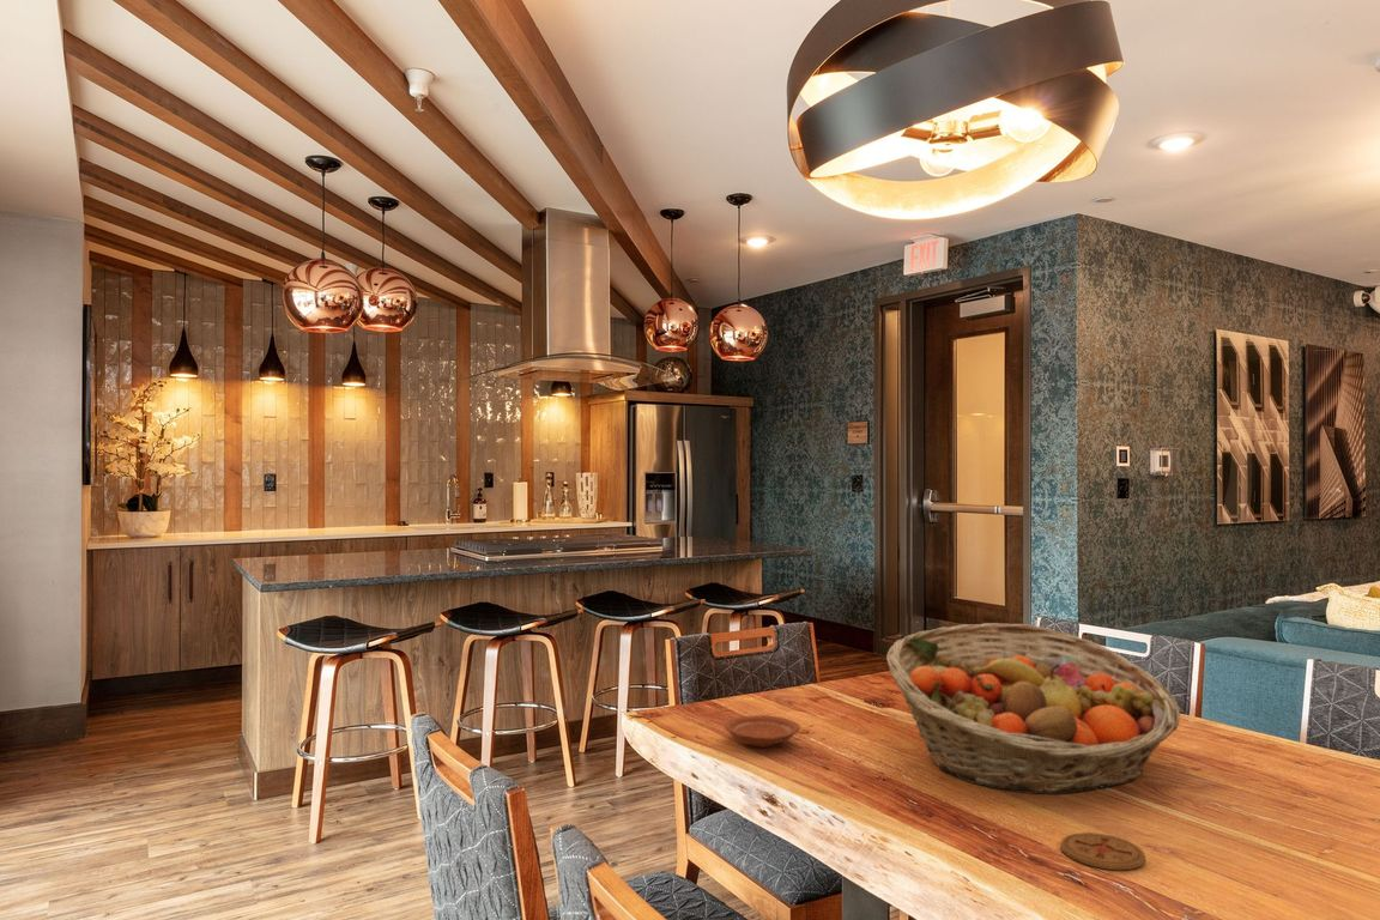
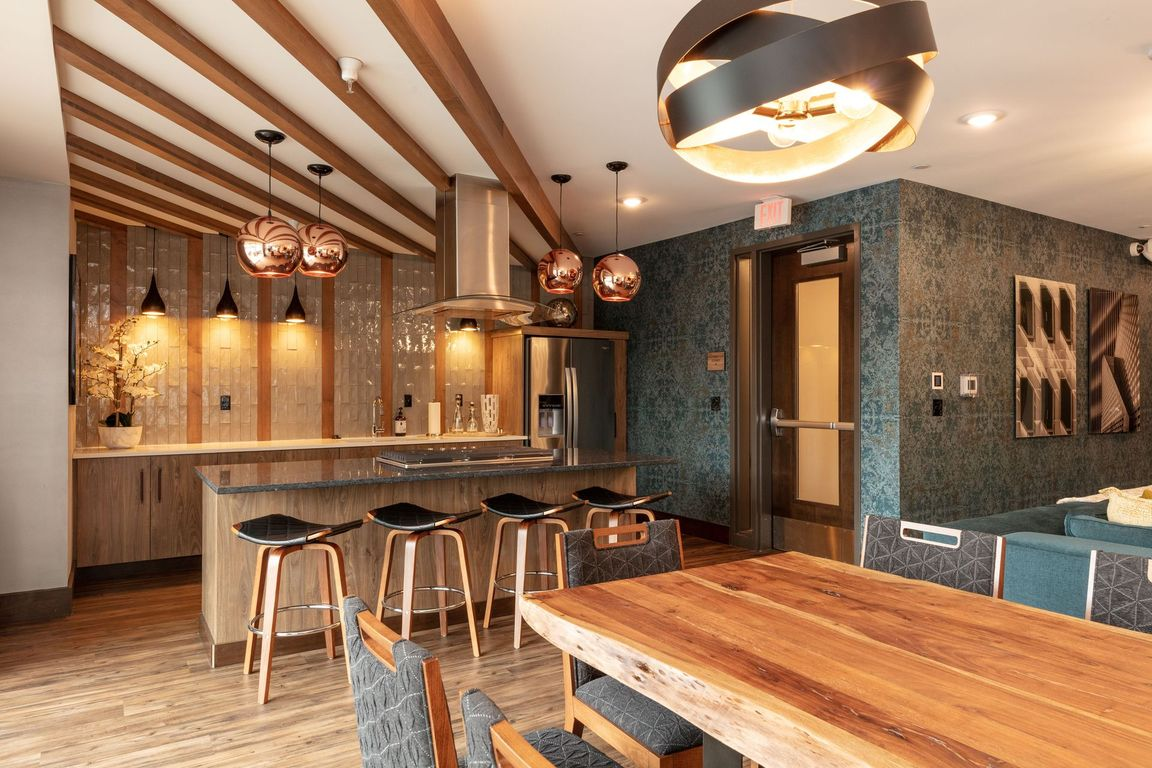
- fruit basket (1027, 701)
- coaster (1102, 851)
- plate (762, 733)
